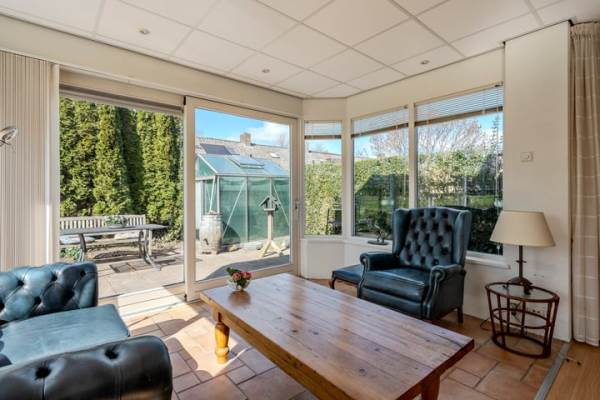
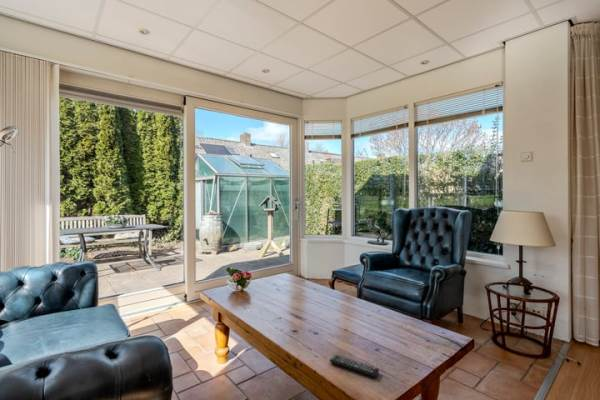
+ remote control (353, 365)
